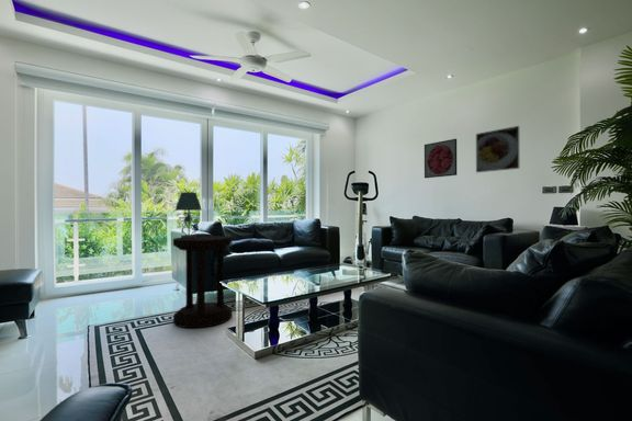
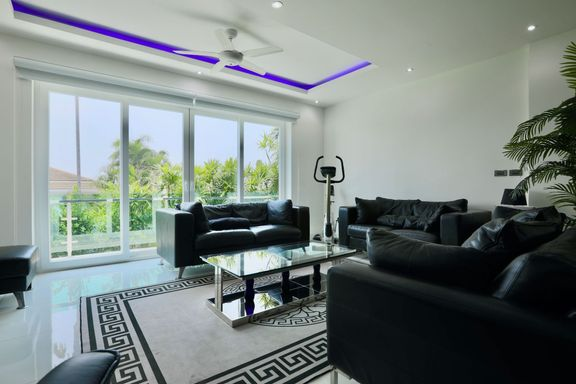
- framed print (439, 159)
- table lamp (189, 215)
- side table (203, 277)
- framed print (496, 150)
